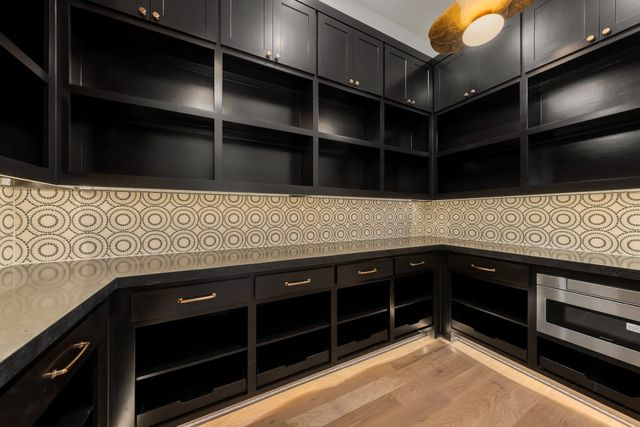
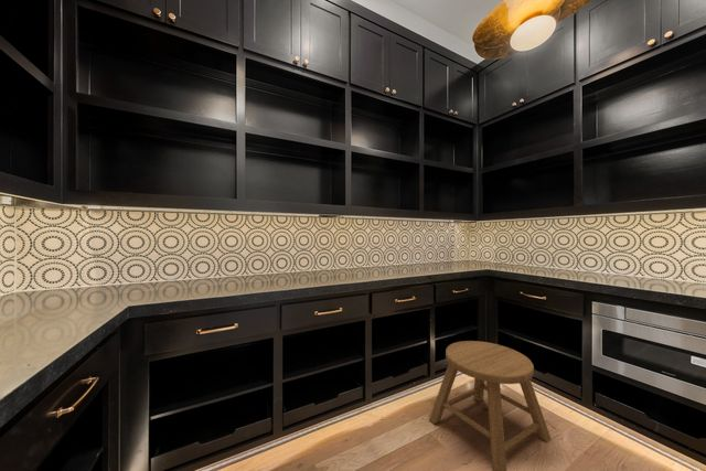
+ stool (488, 392)
